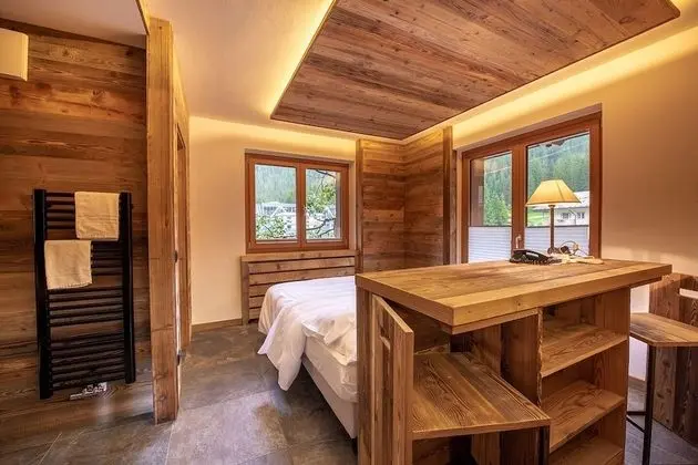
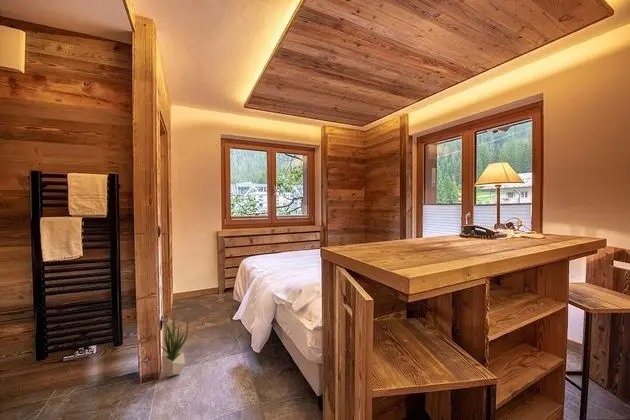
+ potted plant (175, 346)
